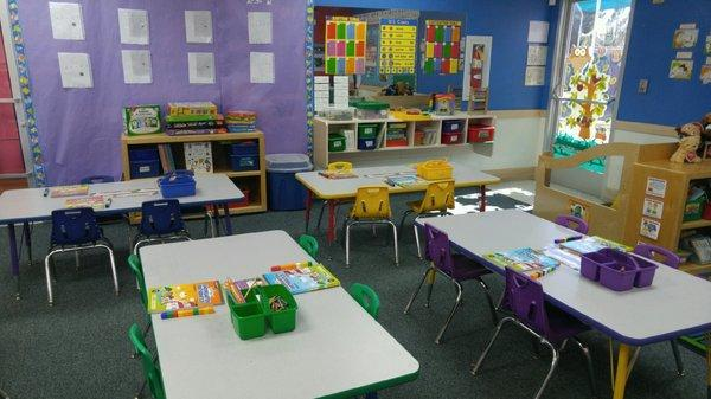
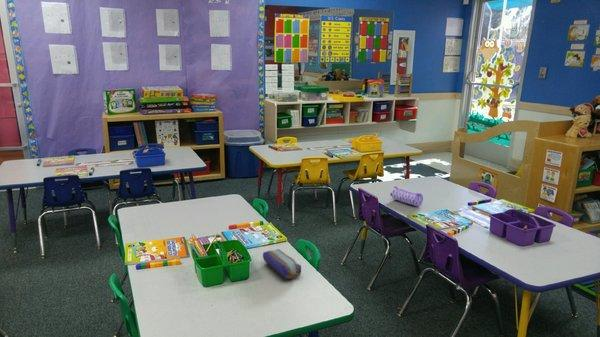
+ pencil case (407, 196)
+ pencil case (281, 263)
